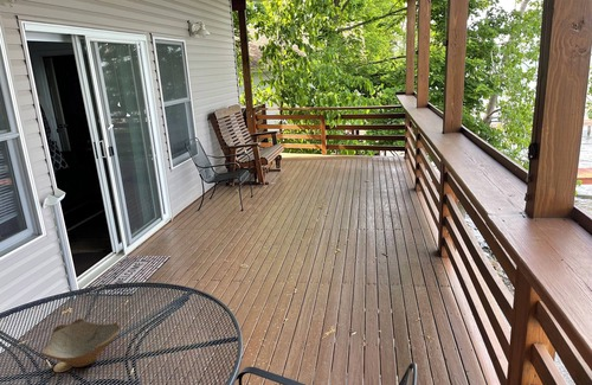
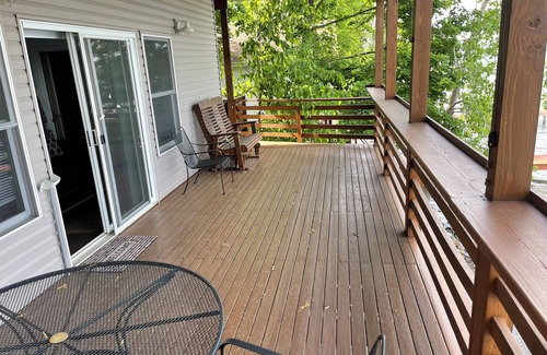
- bowl (84, 345)
